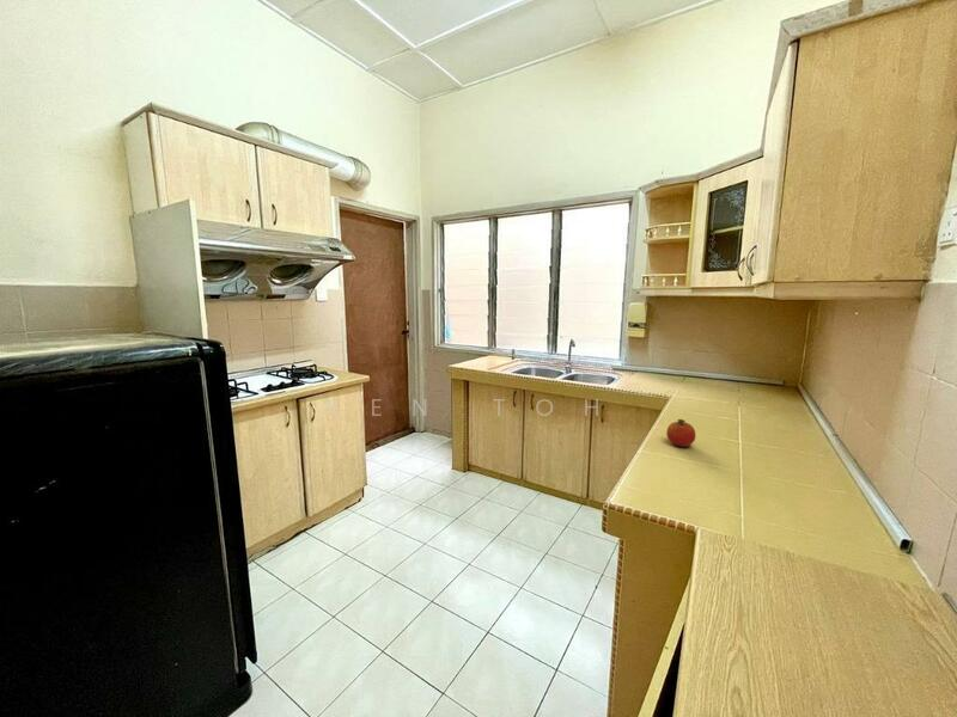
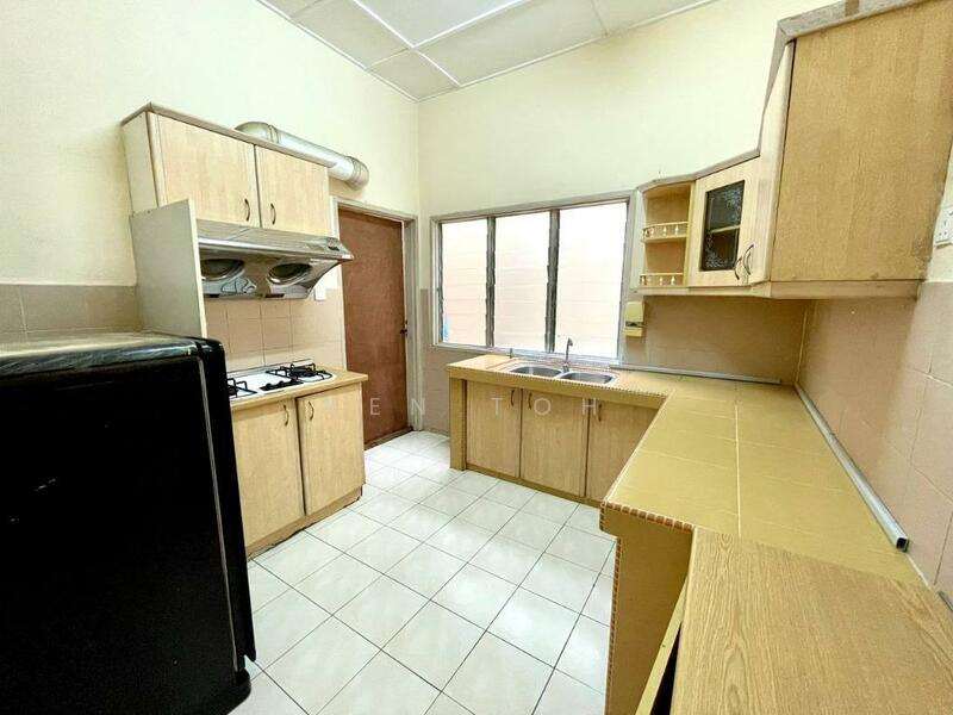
- fruit (681, 431)
